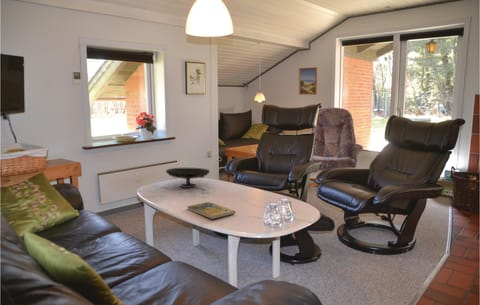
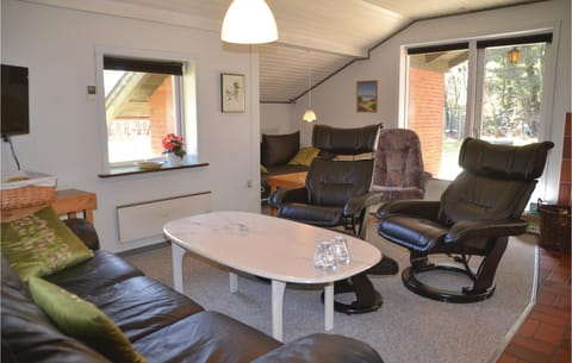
- booklet (210, 209)
- decorative bowl (188, 177)
